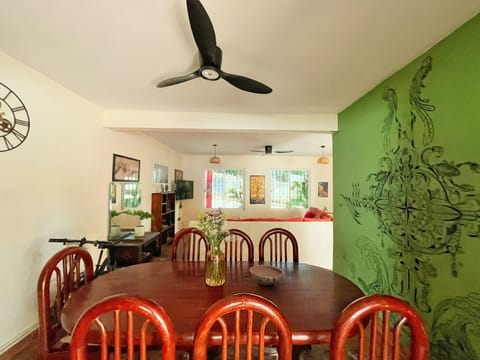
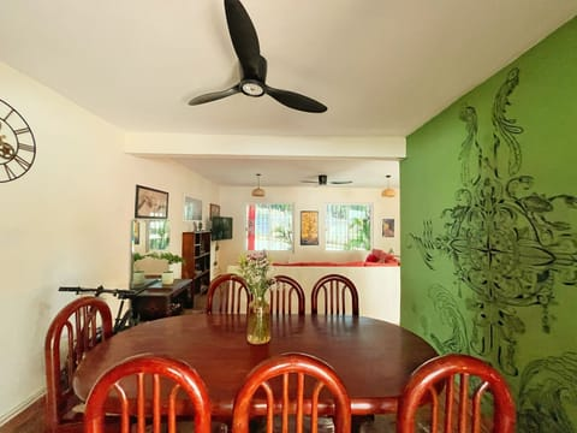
- bowl (266, 276)
